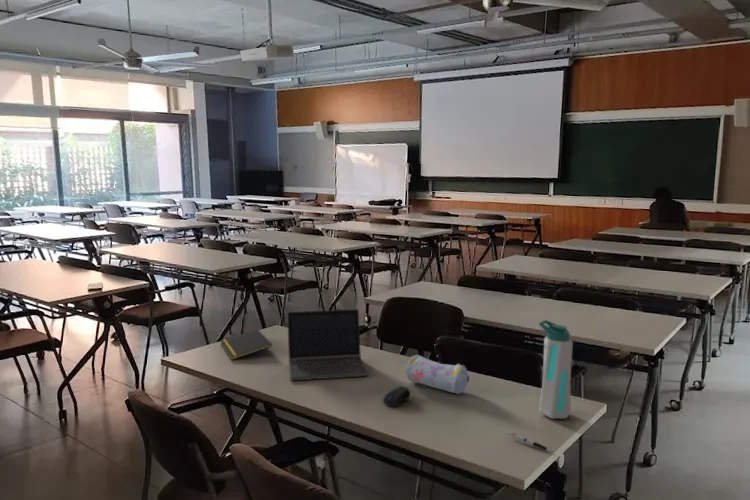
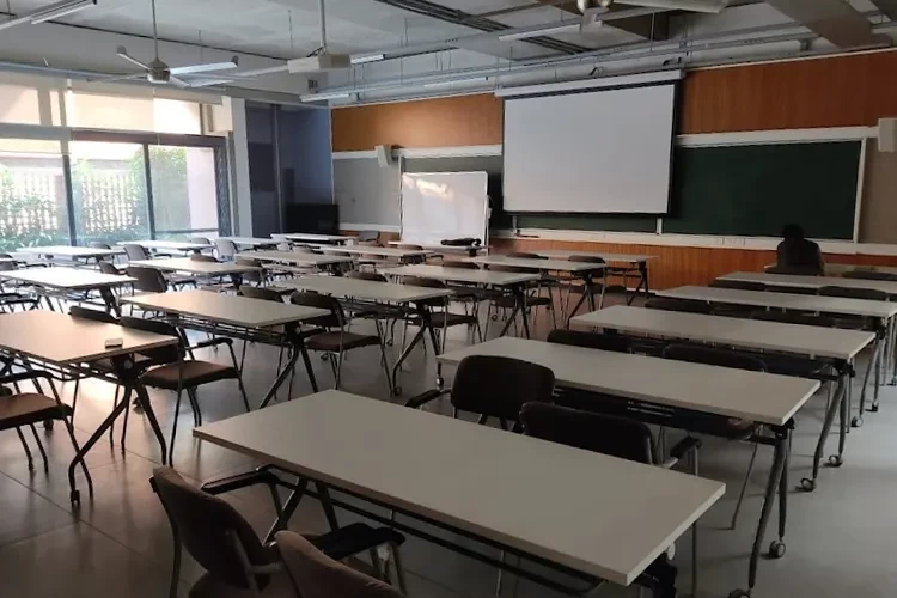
- pen (529, 441)
- pencil case (436, 373)
- computer mouse (397, 395)
- water bottle (554, 369)
- laptop computer (326, 342)
- notepad (245, 343)
